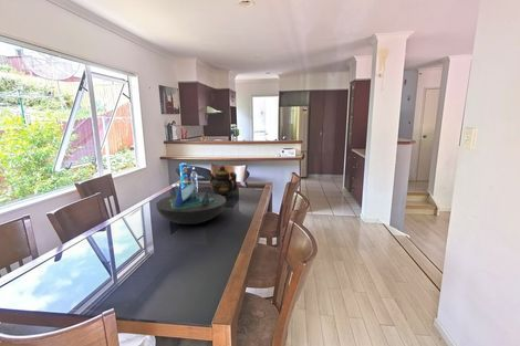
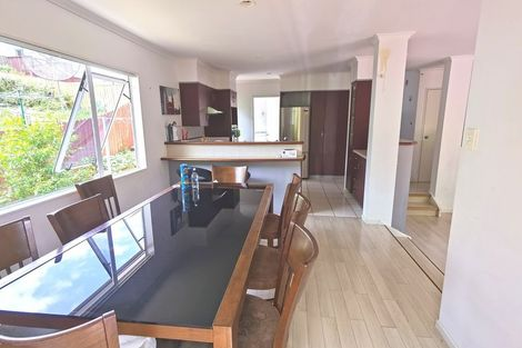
- decorative bowl (191, 201)
- teapot (222, 181)
